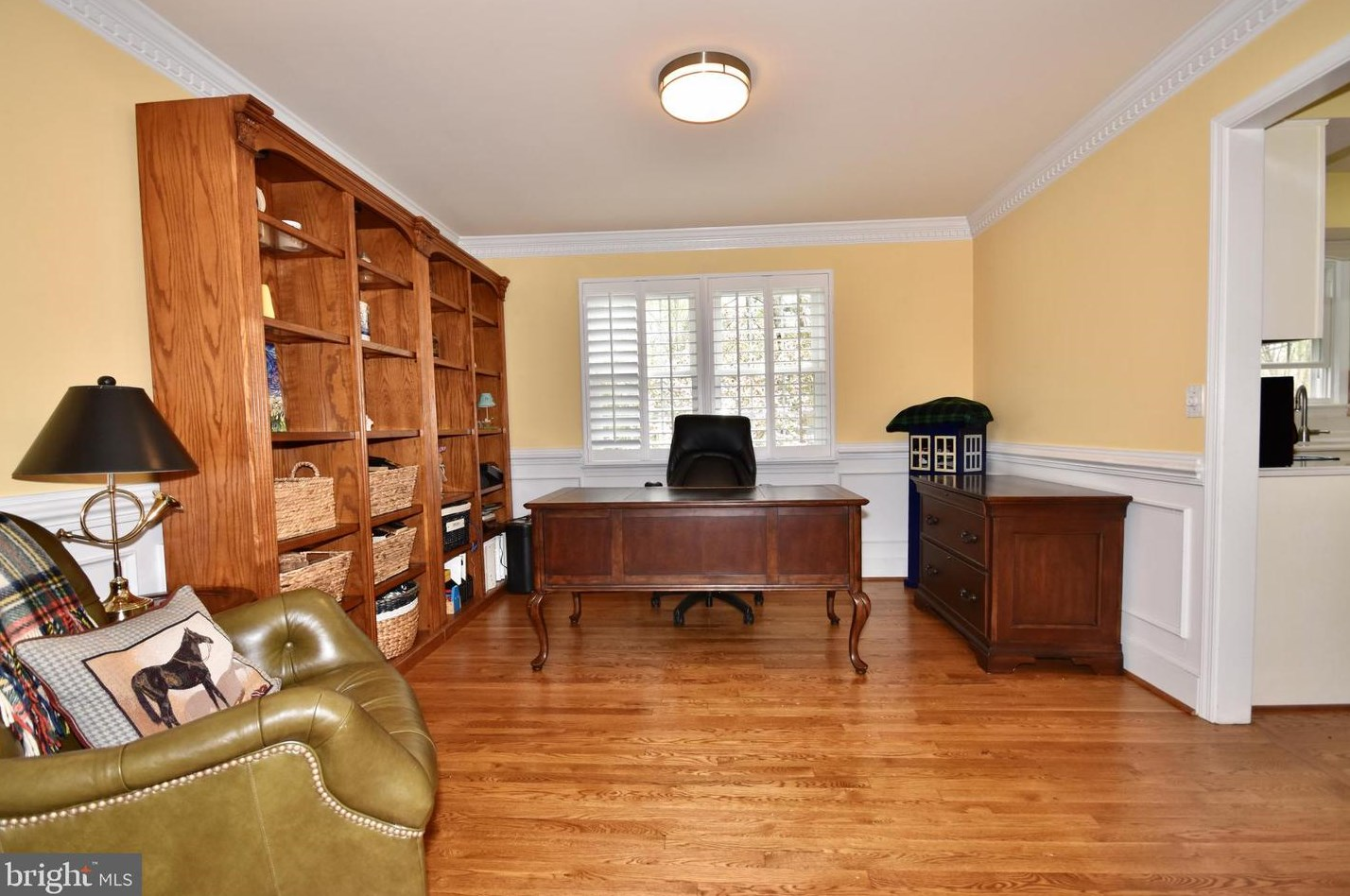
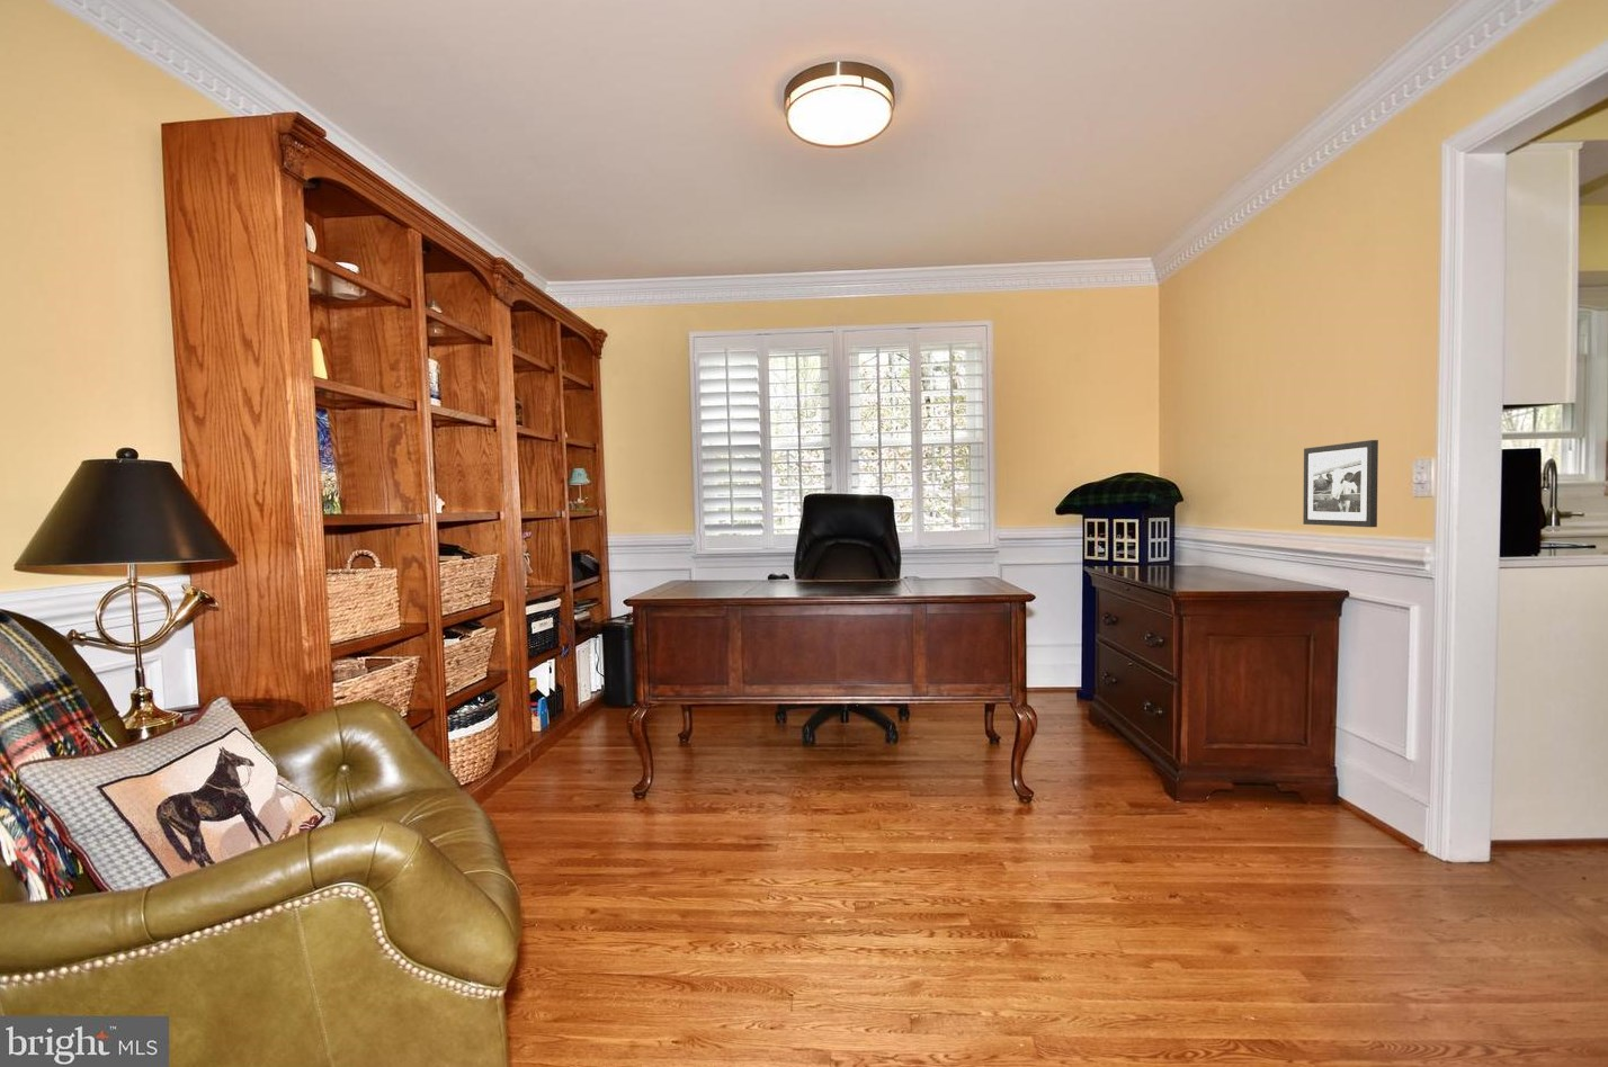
+ picture frame (1338, 485)
